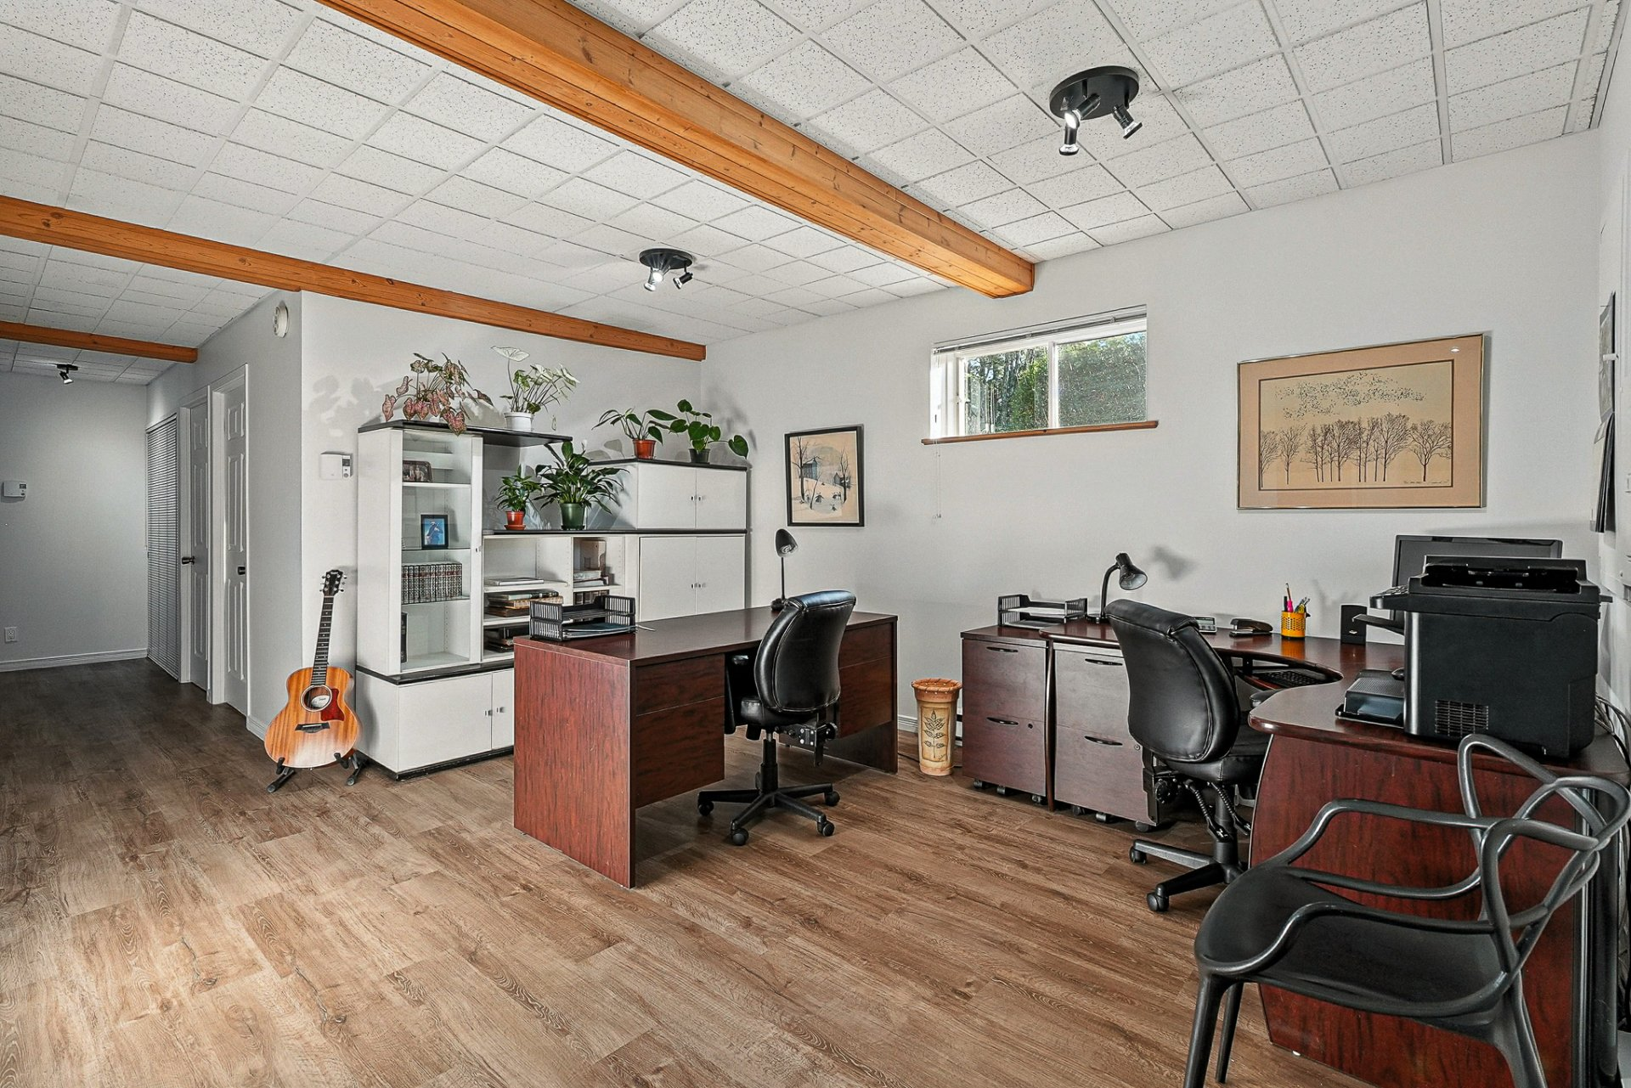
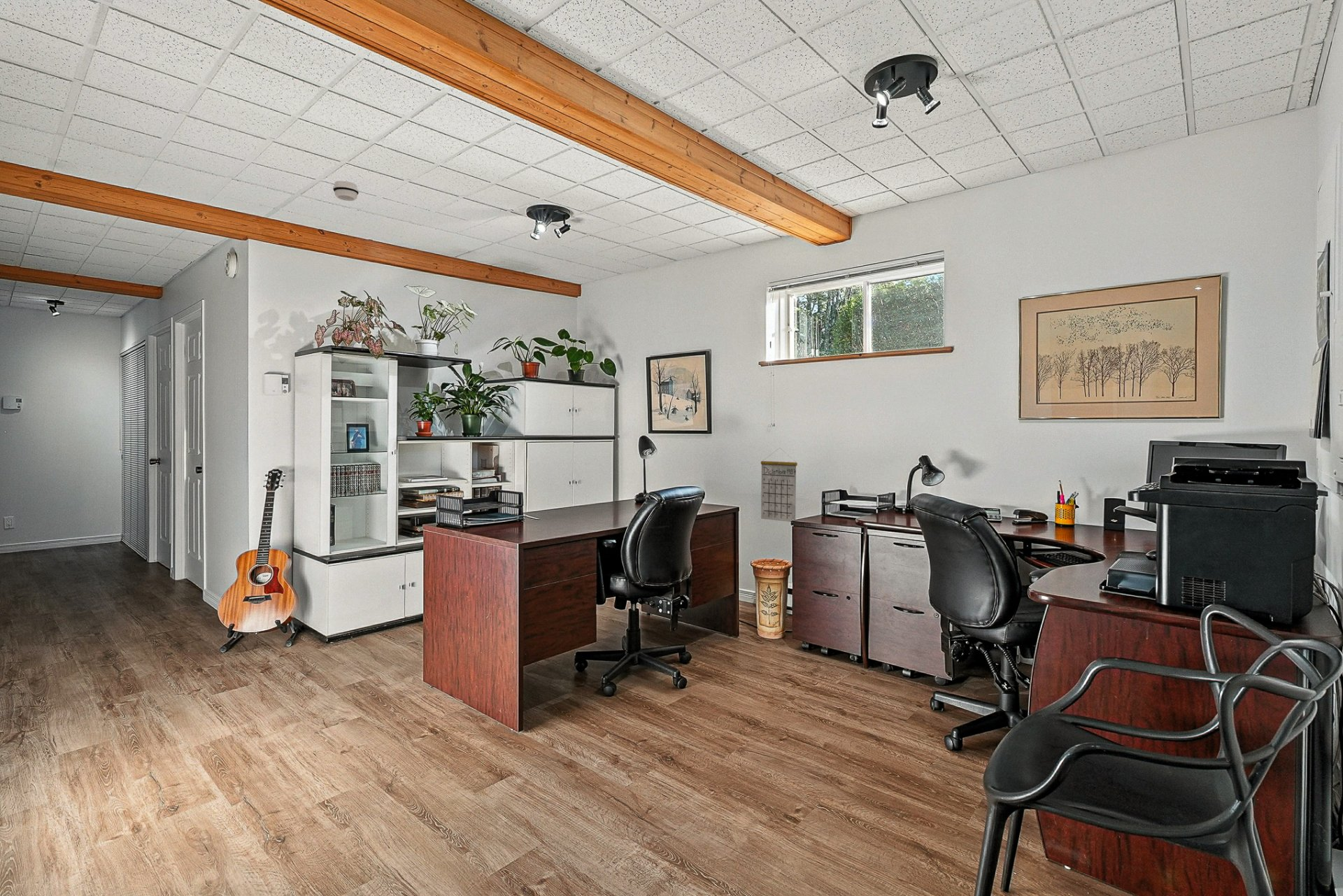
+ smoke detector (346, 191)
+ calendar (778, 484)
